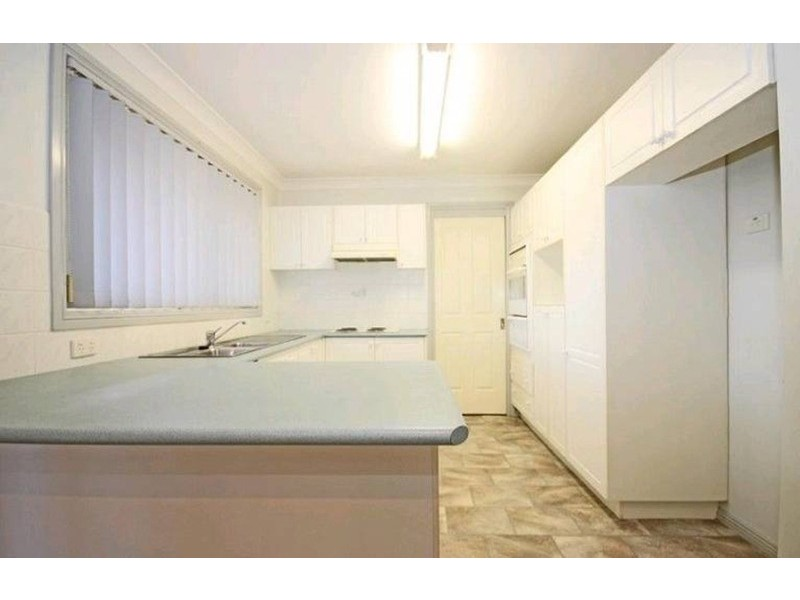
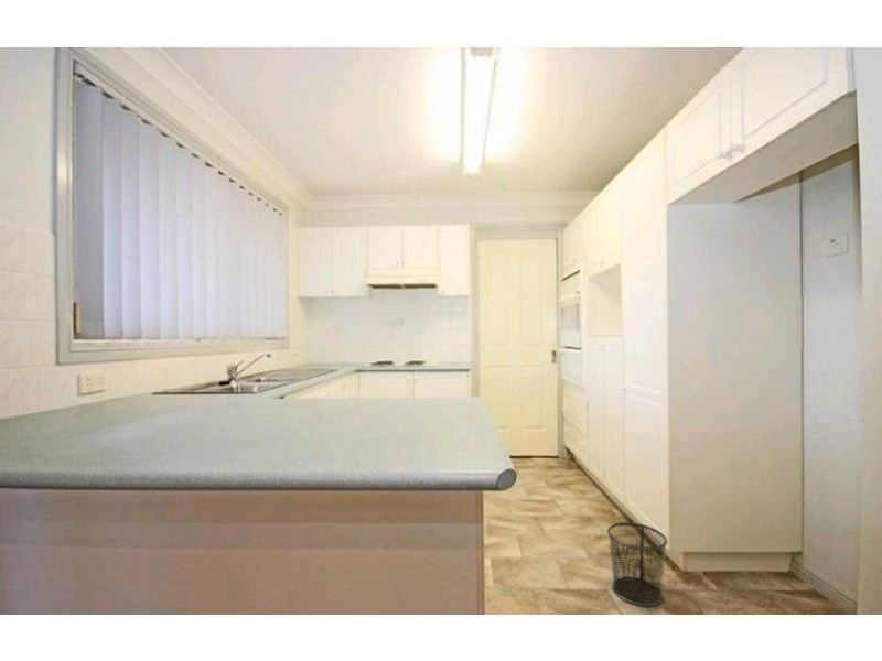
+ waste bin (636, 563)
